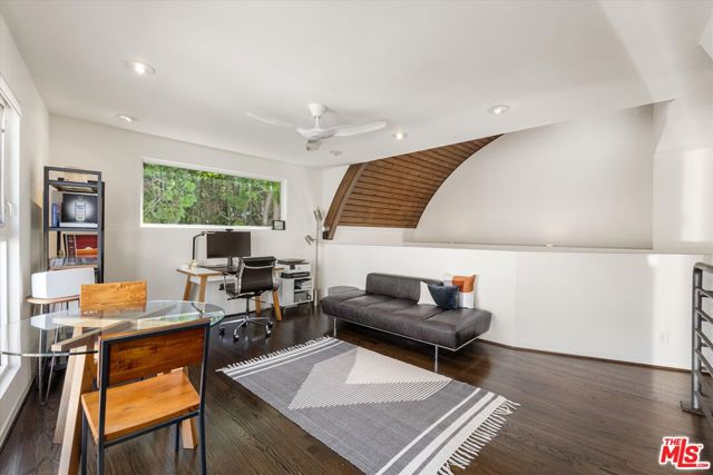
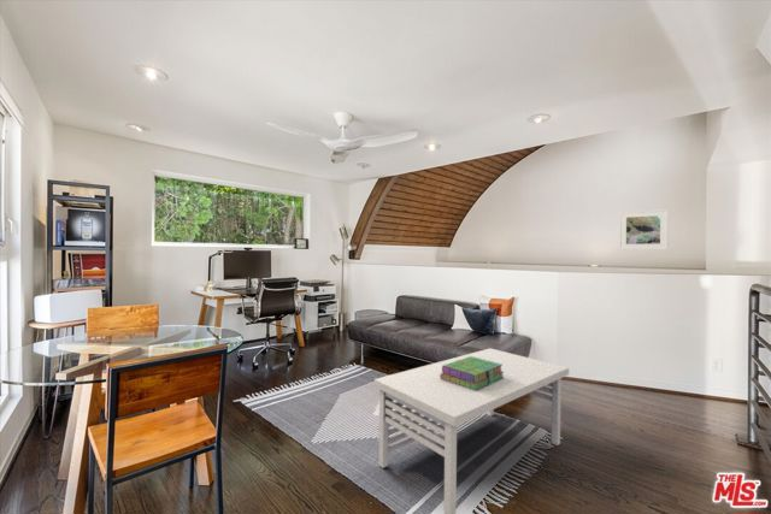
+ stack of books (472, 371)
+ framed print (642, 230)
+ coffee table (476, 413)
